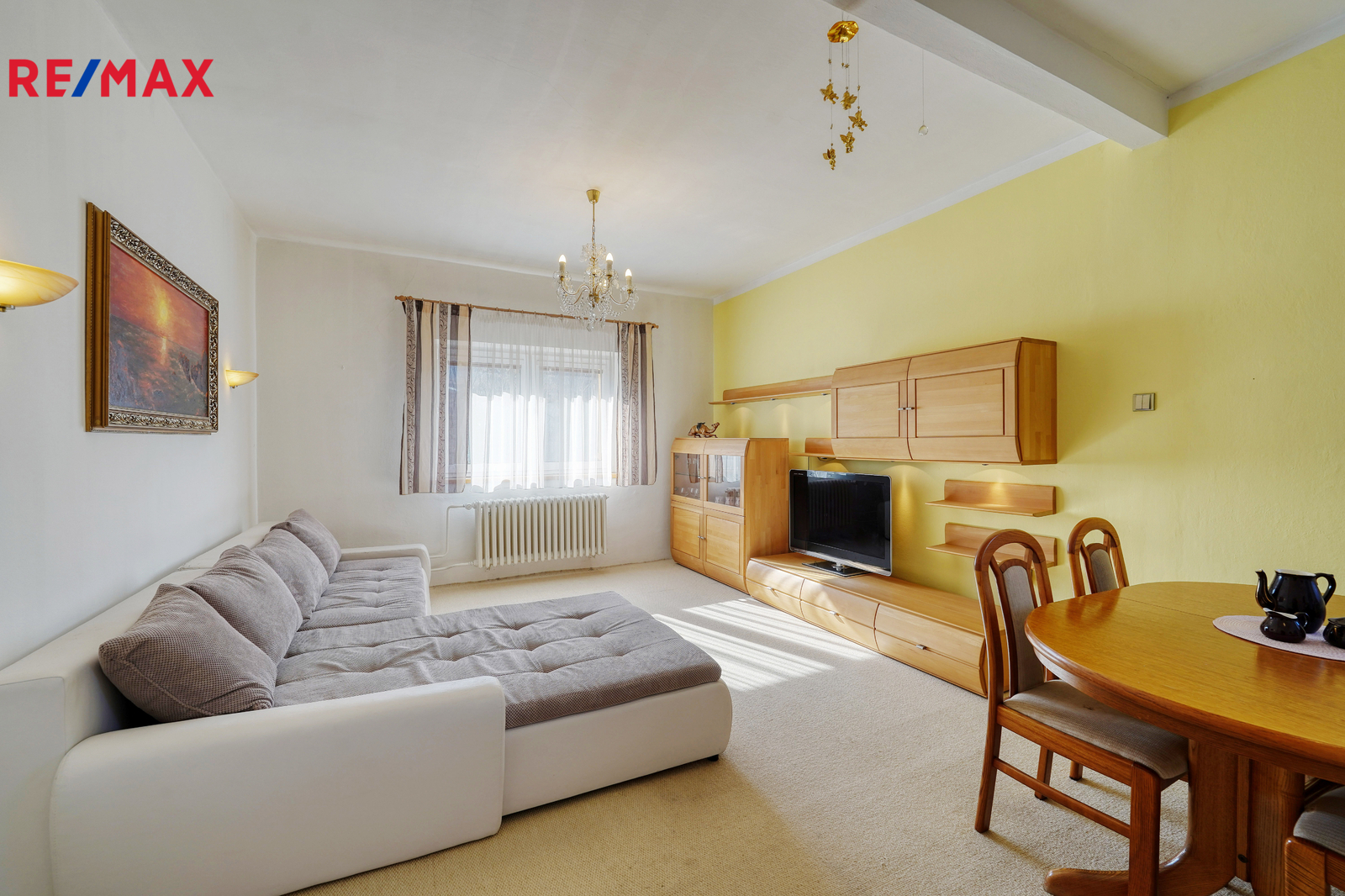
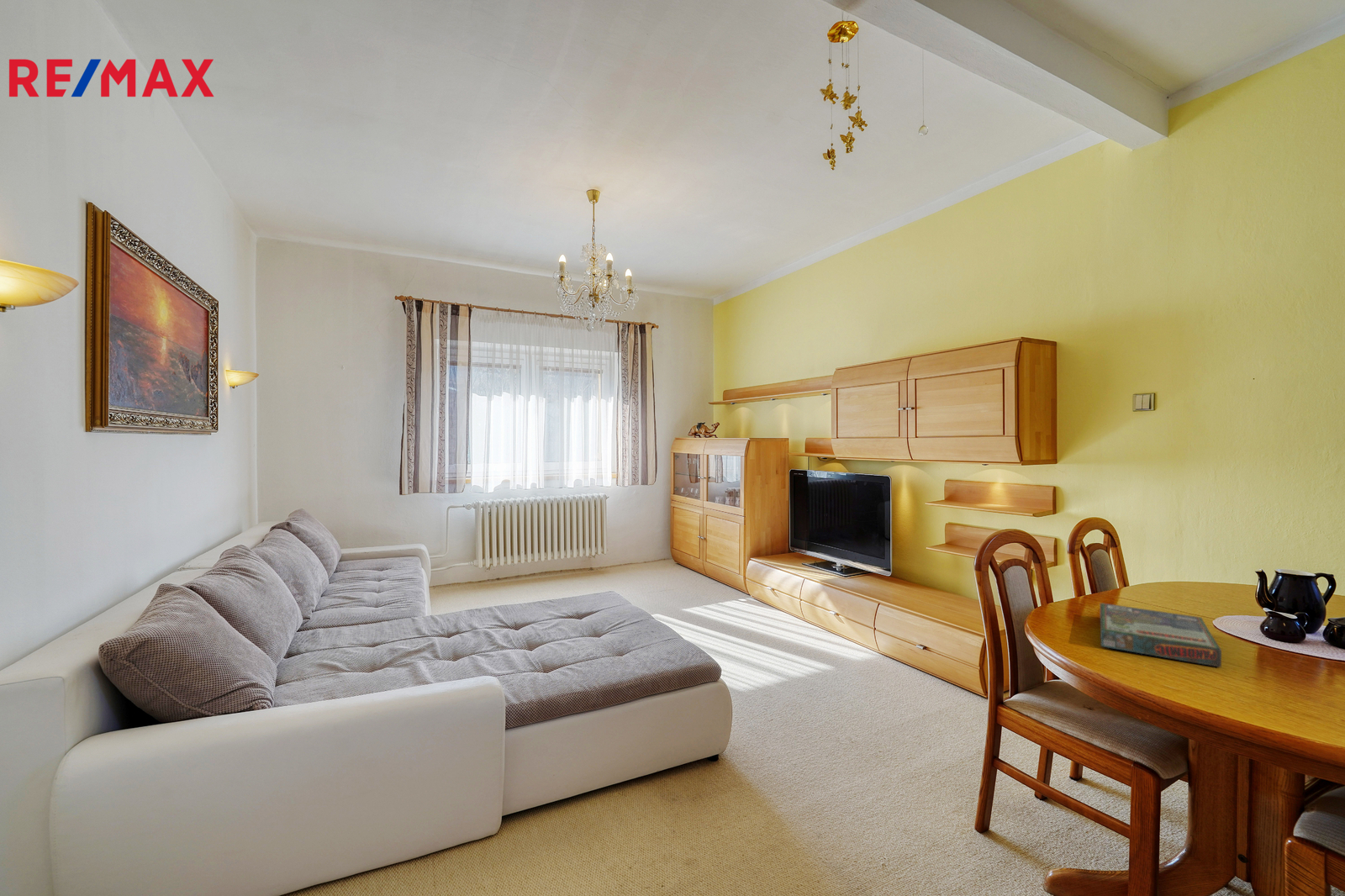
+ board game (1152, 630)
